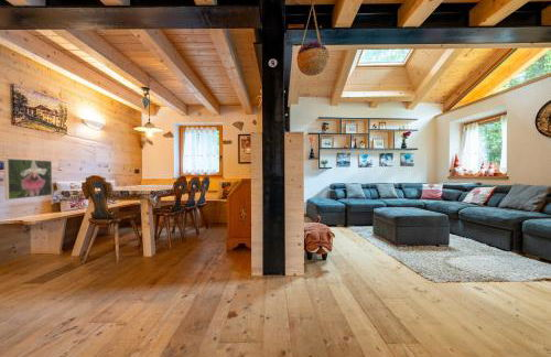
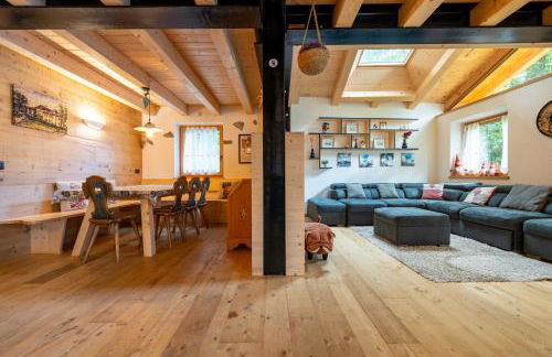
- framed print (30, 178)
